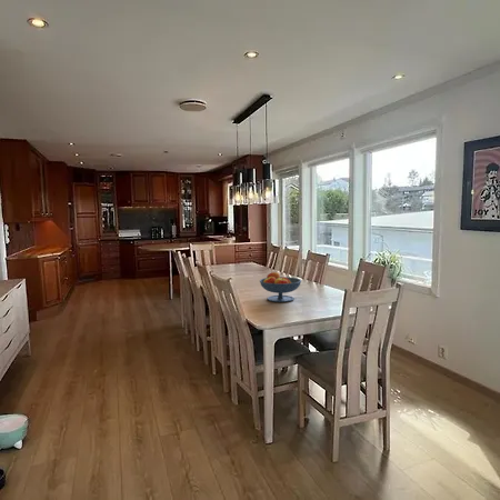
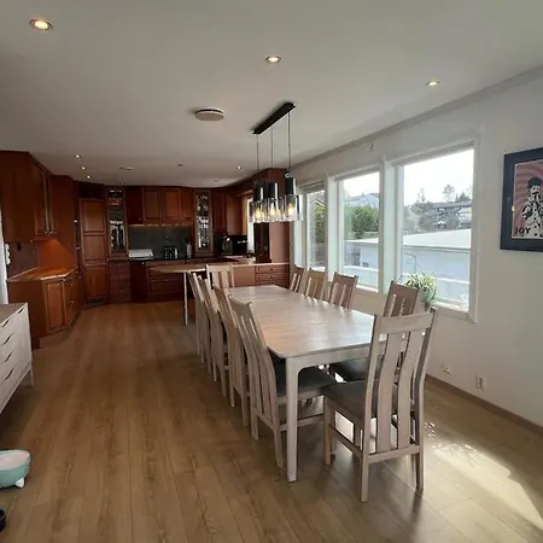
- fruit bowl (280, 286)
